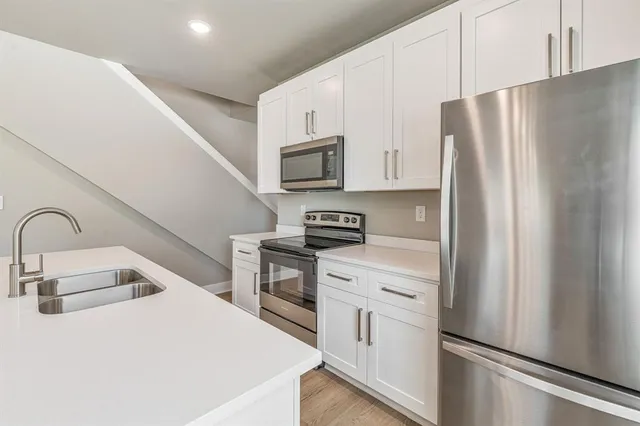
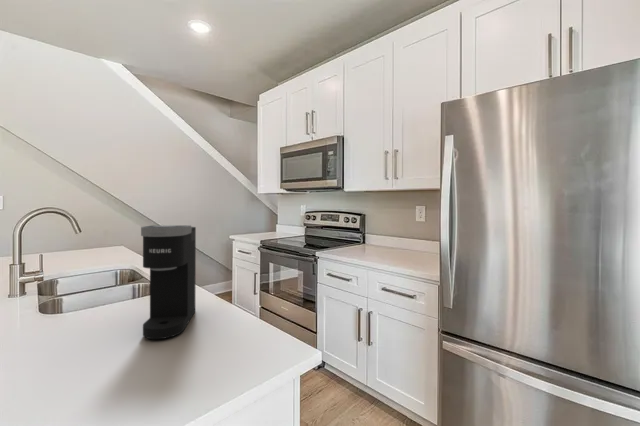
+ coffee maker (171, 274)
